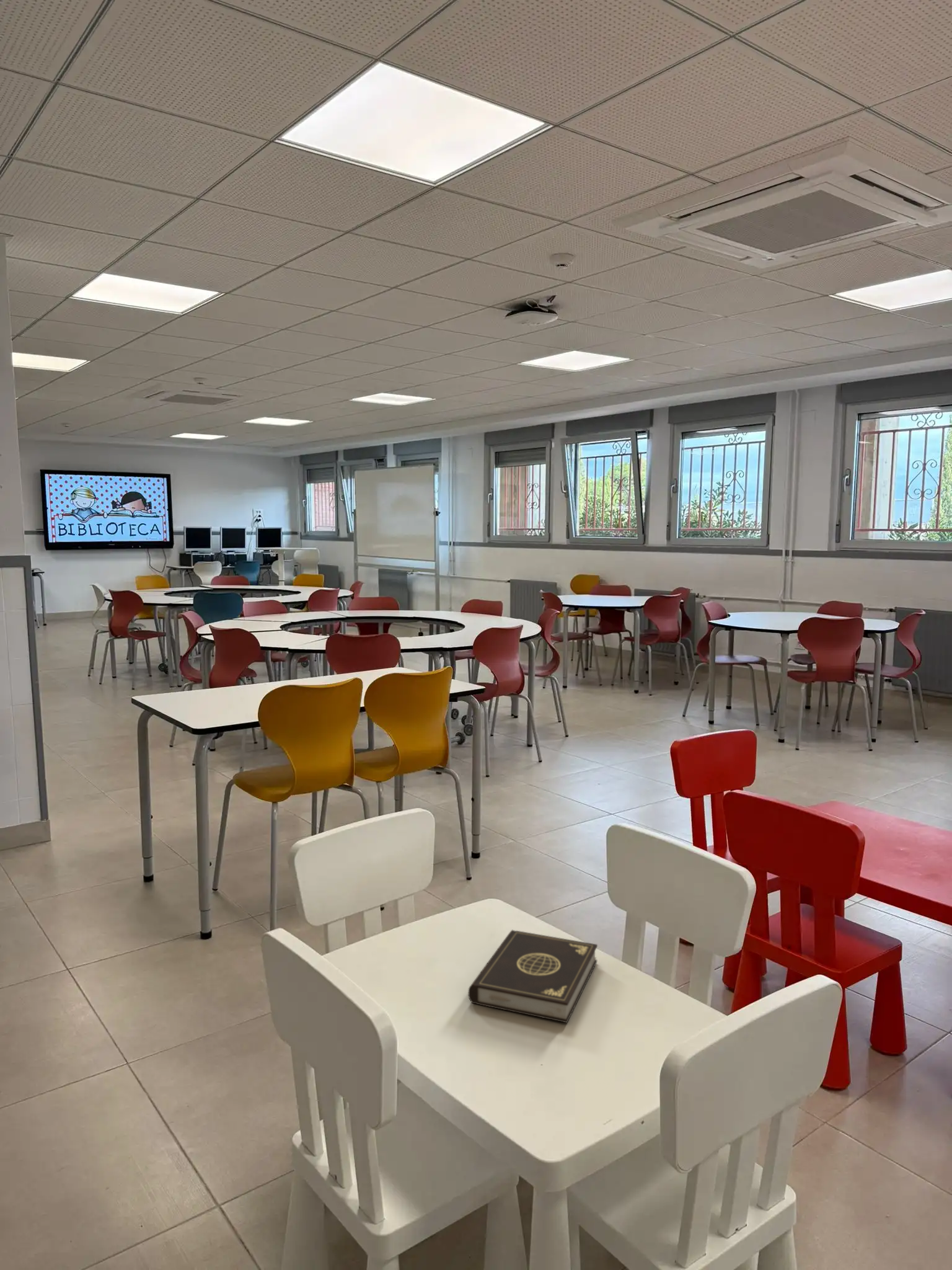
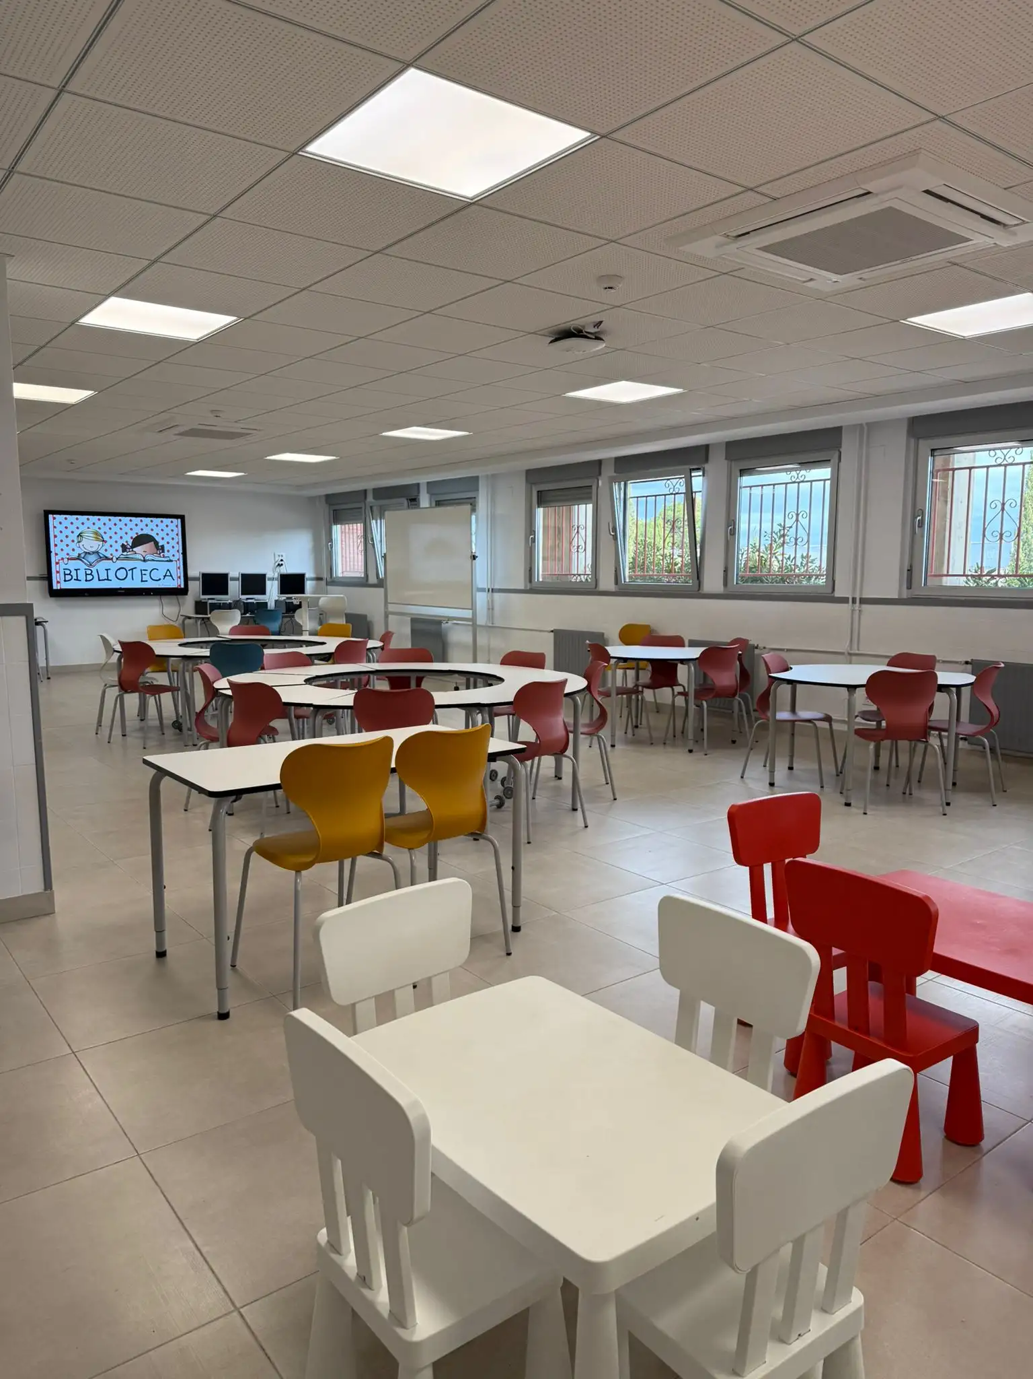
- book (536, 972)
